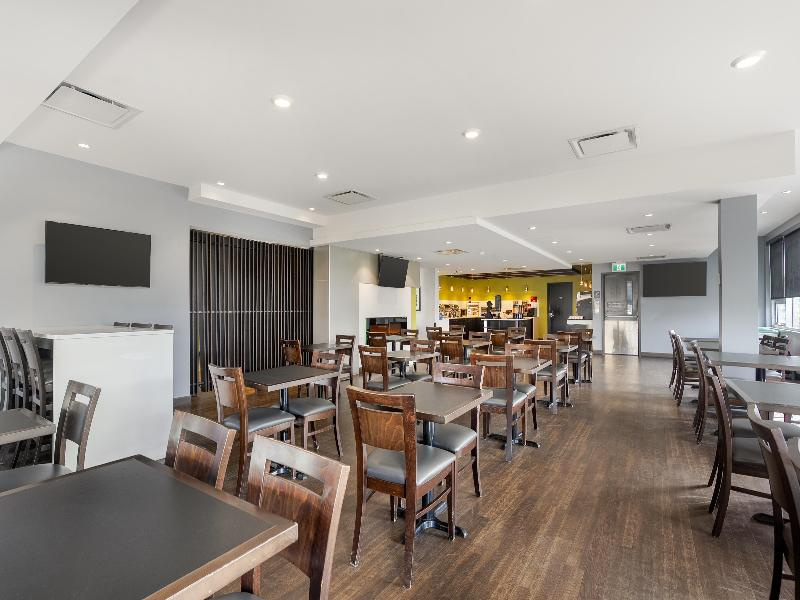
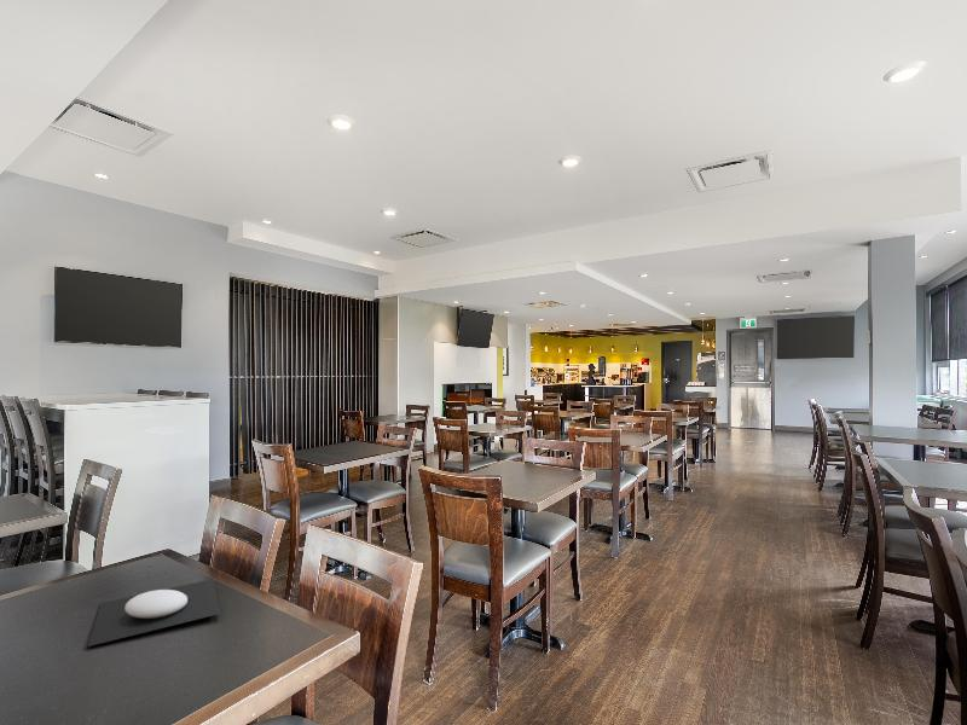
+ plate (158, 602)
